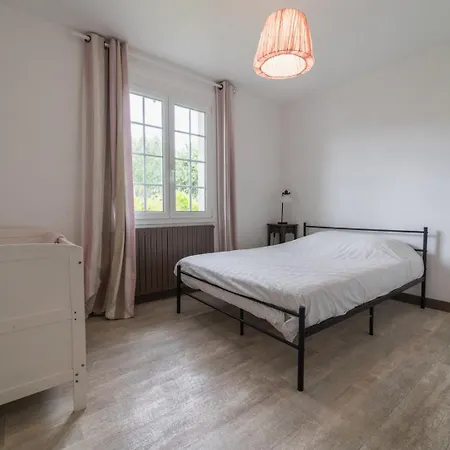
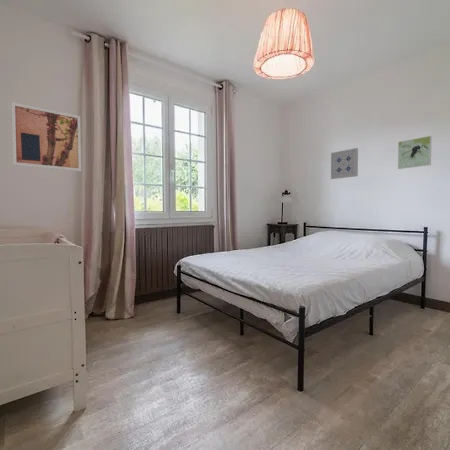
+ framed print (414, 153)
+ wall art (48, 139)
+ wall art (343, 164)
